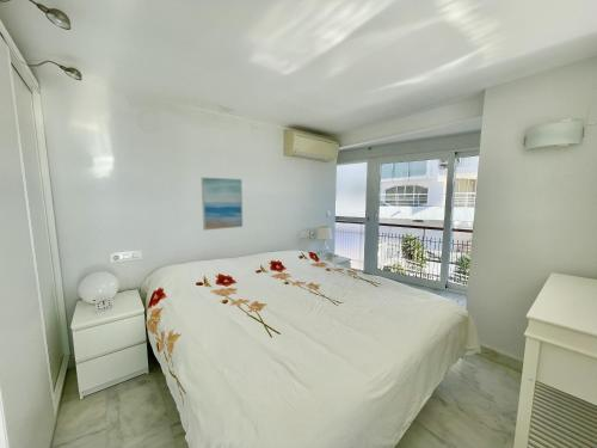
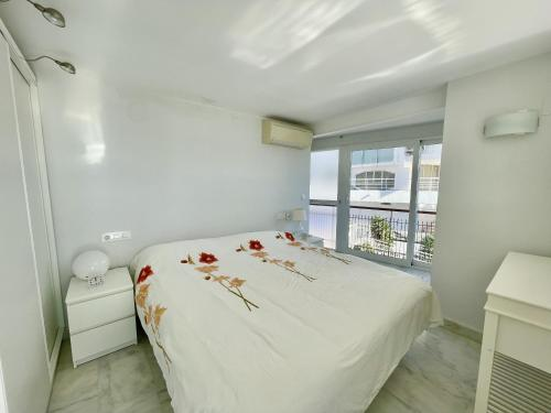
- wall art (222, 203)
